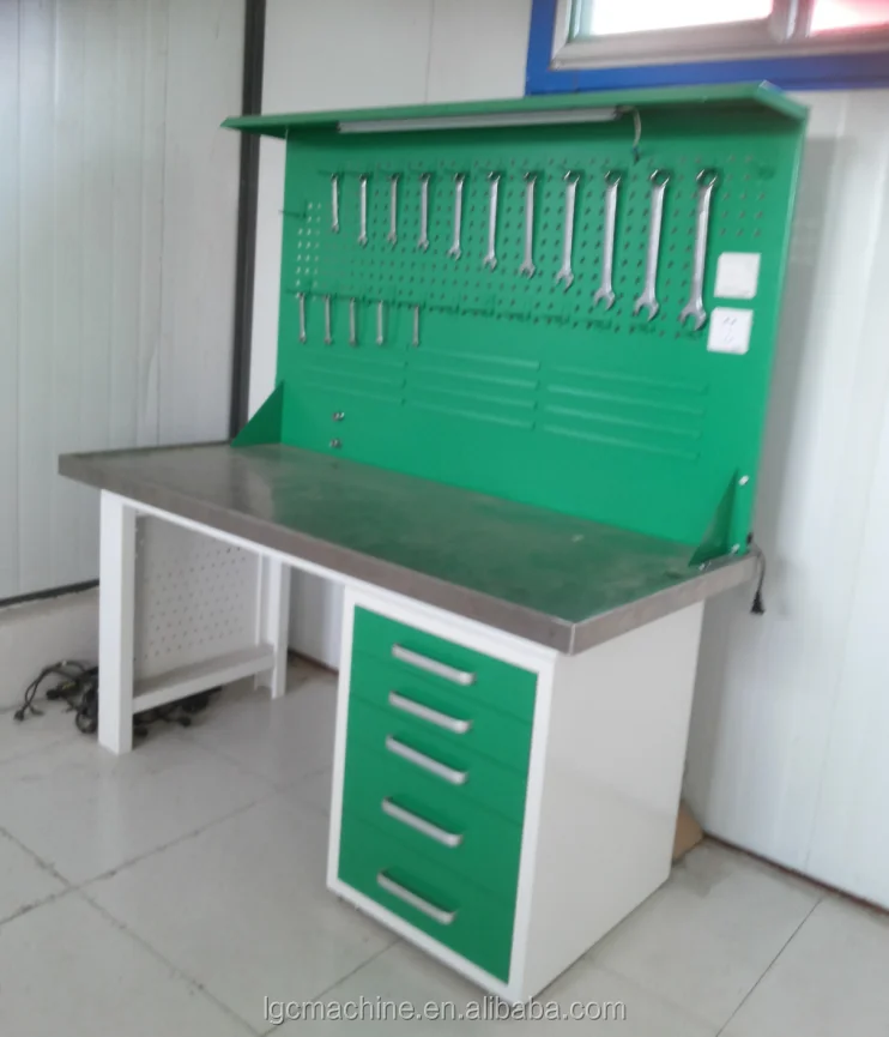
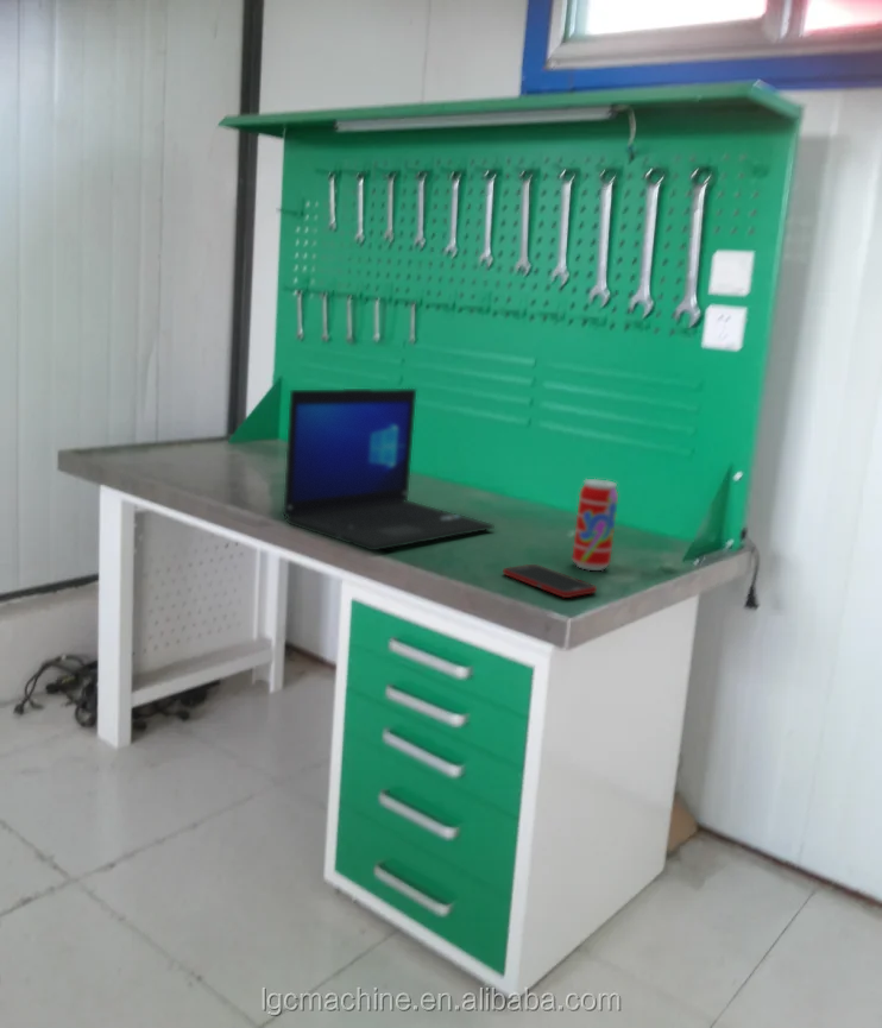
+ beverage can (594, 524)
+ cell phone (548, 580)
+ laptop (395, 462)
